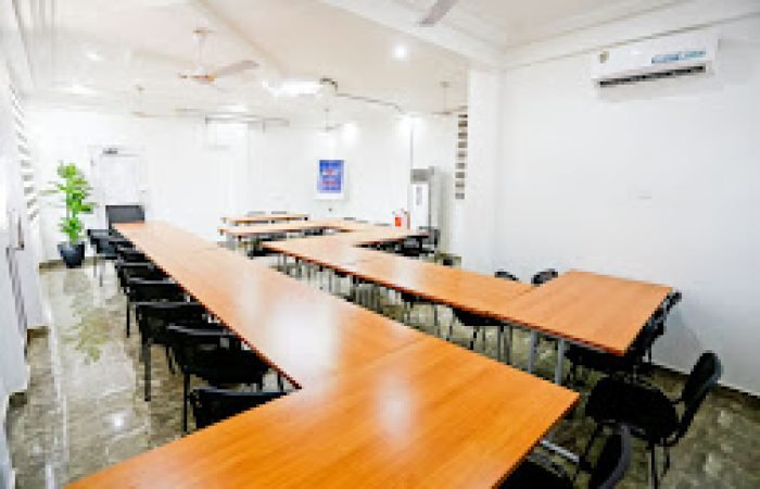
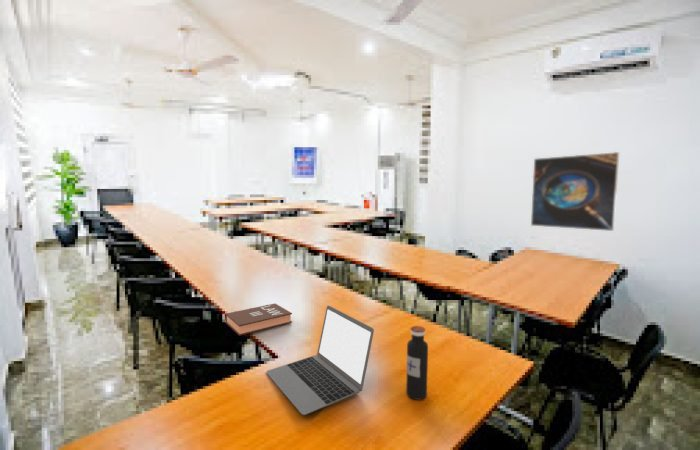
+ book (258, 317)
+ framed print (571, 192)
+ laptop (317, 352)
+ water bottle (417, 361)
